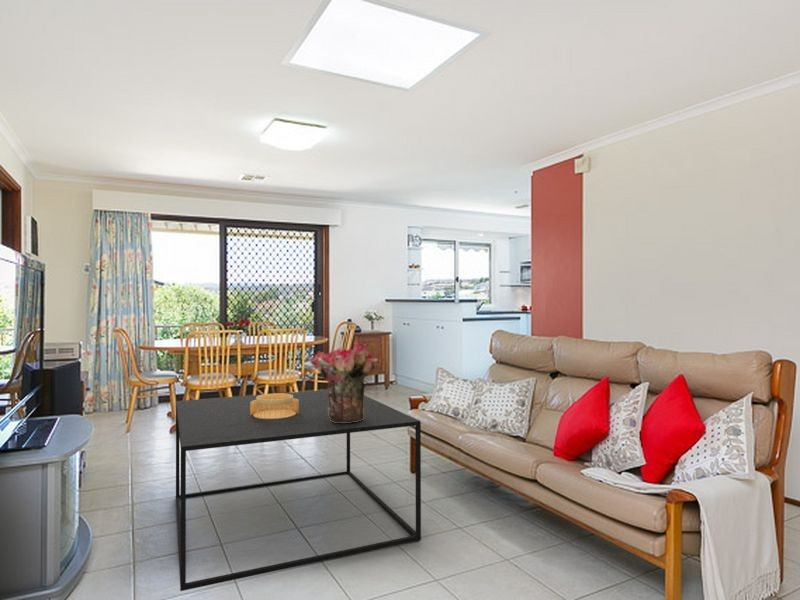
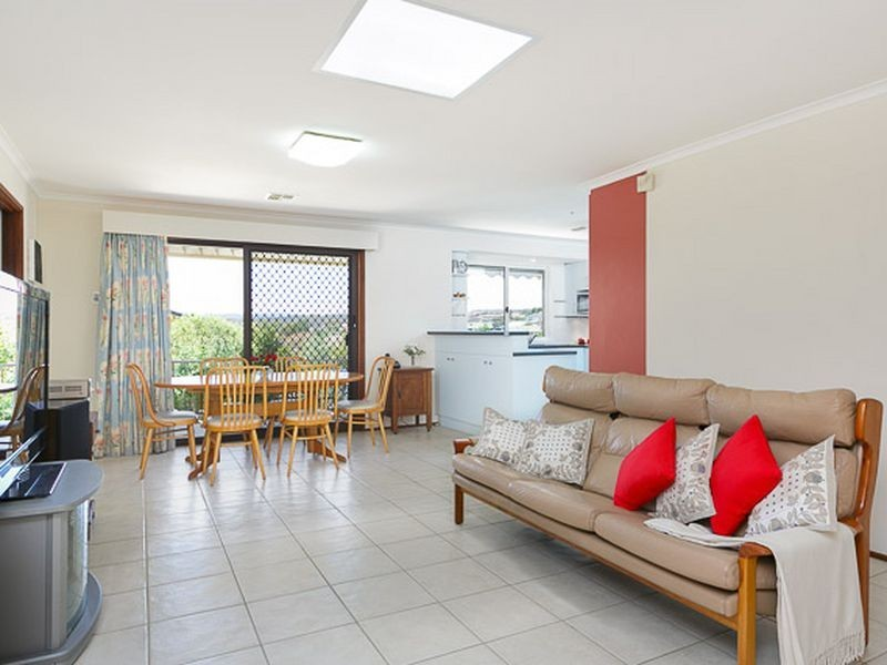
- bouquet (344, 379)
- coffee table (289, 479)
- architectural model (275, 404)
